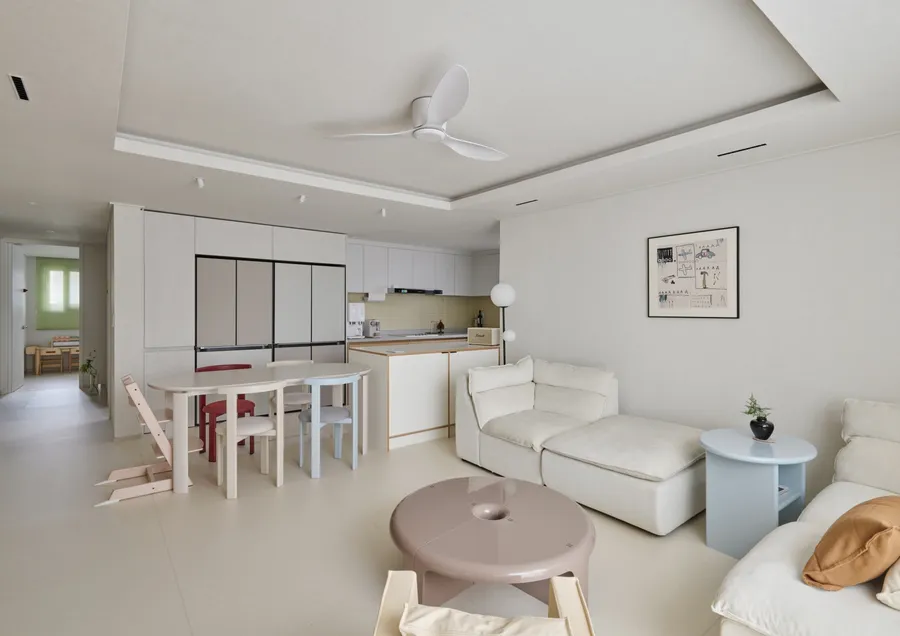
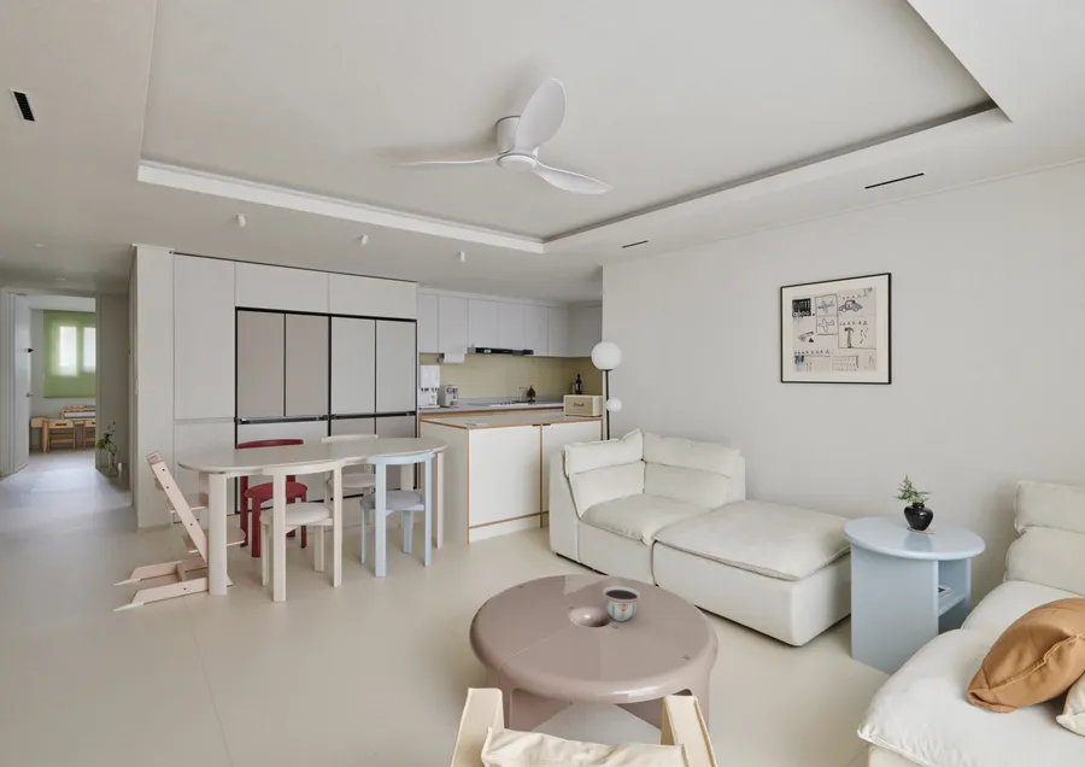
+ bowl (621, 604)
